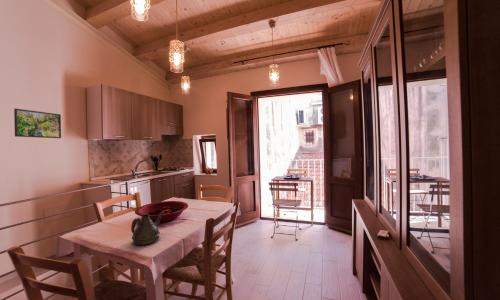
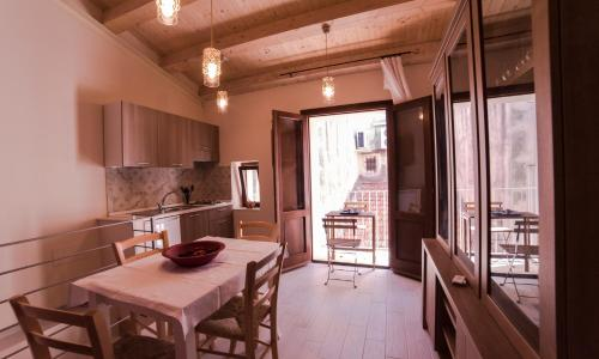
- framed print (39, 124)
- teapot (150, 226)
